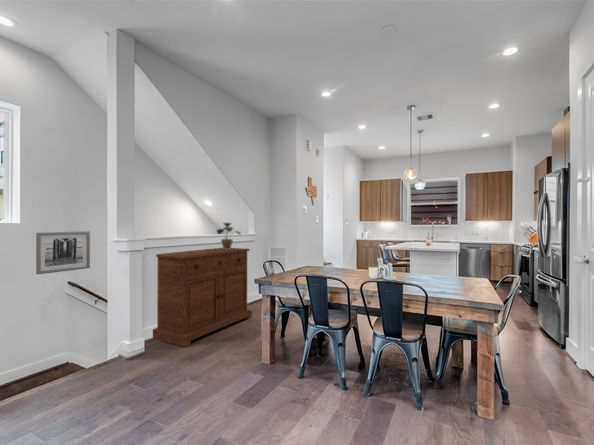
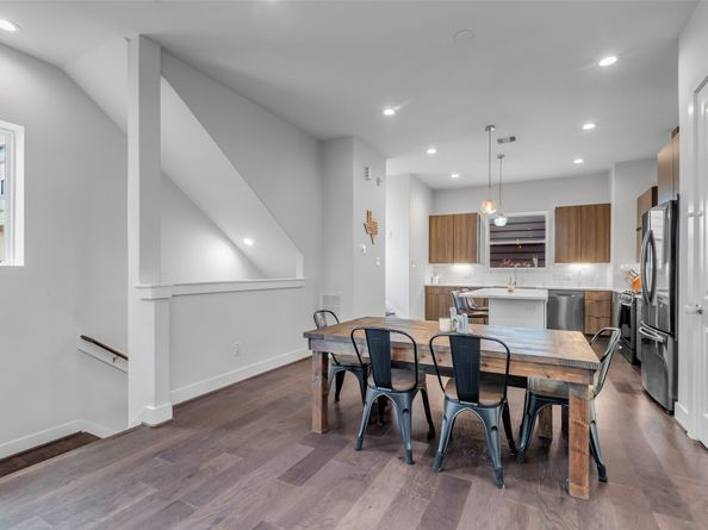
- wall art (64, 251)
- sideboard (207, 289)
- potted plant (226, 235)
